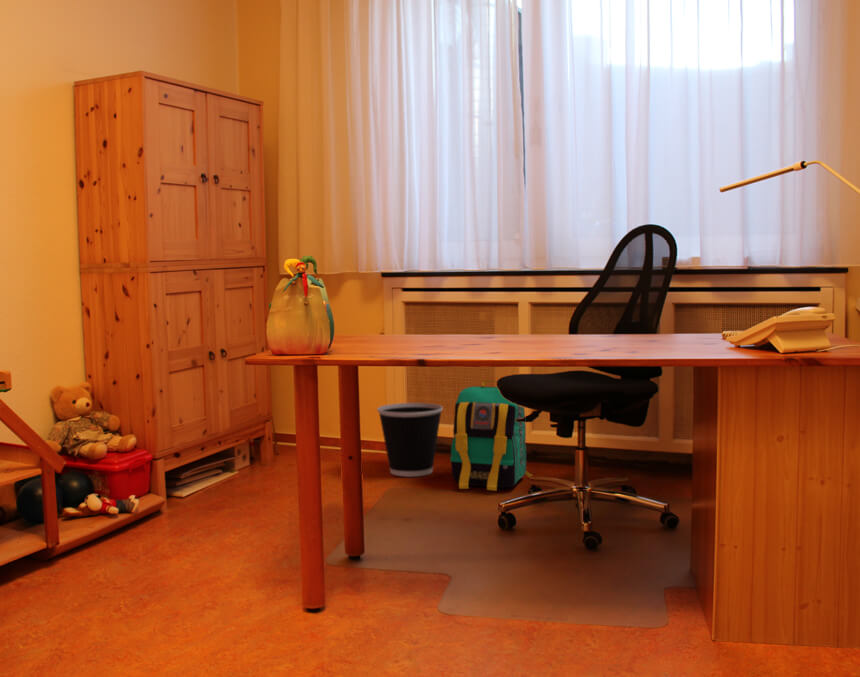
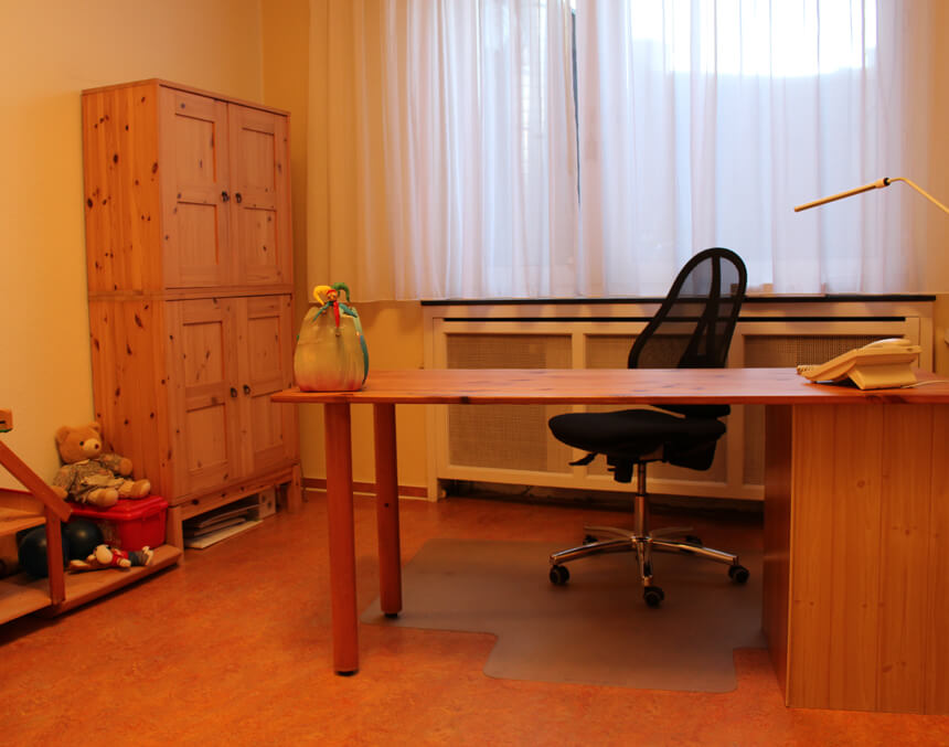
- wastebasket (410, 439)
- backpack (490, 431)
